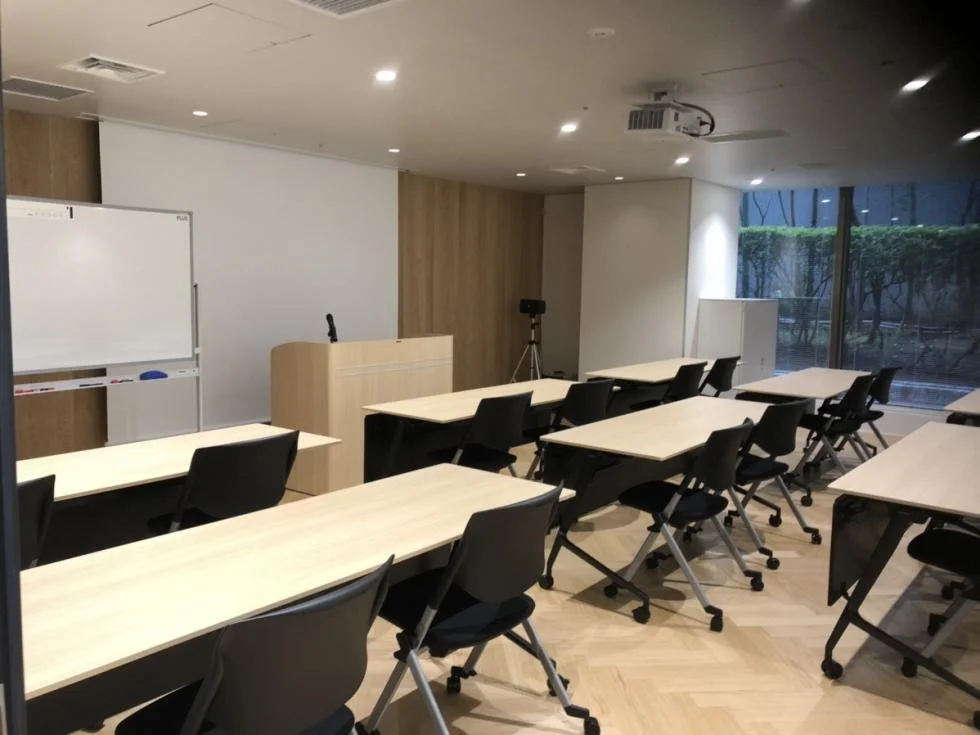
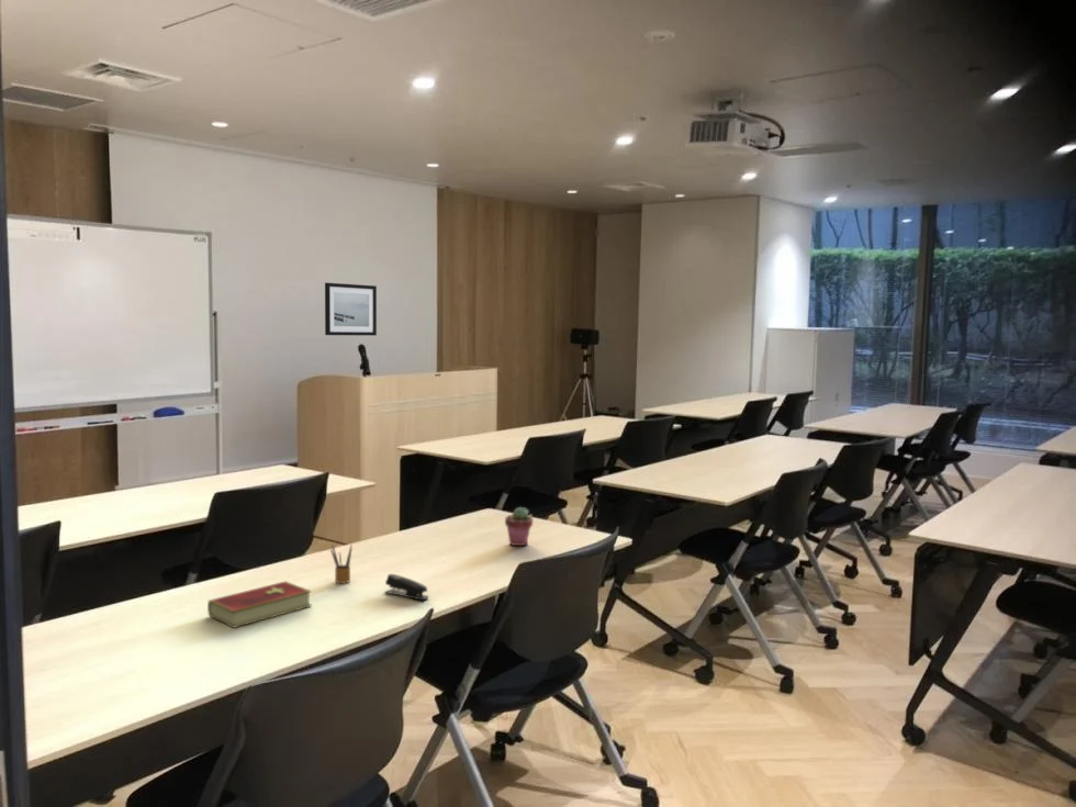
+ stapler (406, 585)
+ pencil box (340, 562)
+ wall art (351, 310)
+ hardcover book (260, 602)
+ potted succulent (518, 525)
